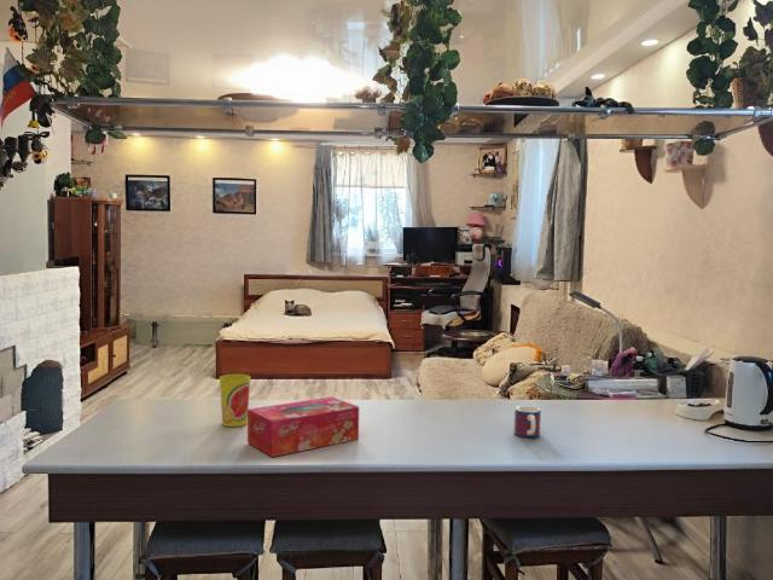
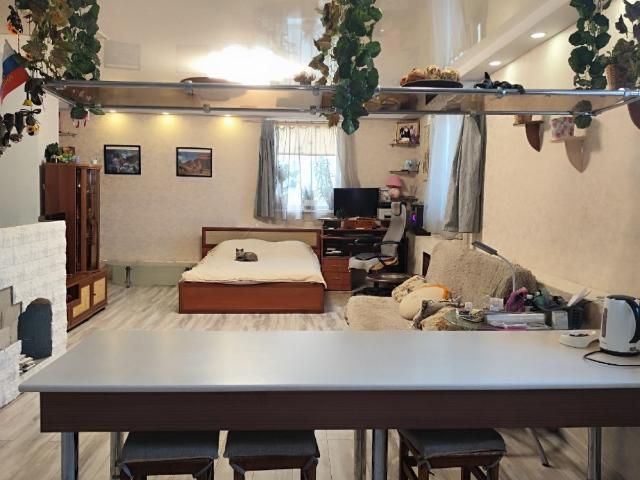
- mug (528, 423)
- cup (234, 400)
- tissue box (303, 424)
